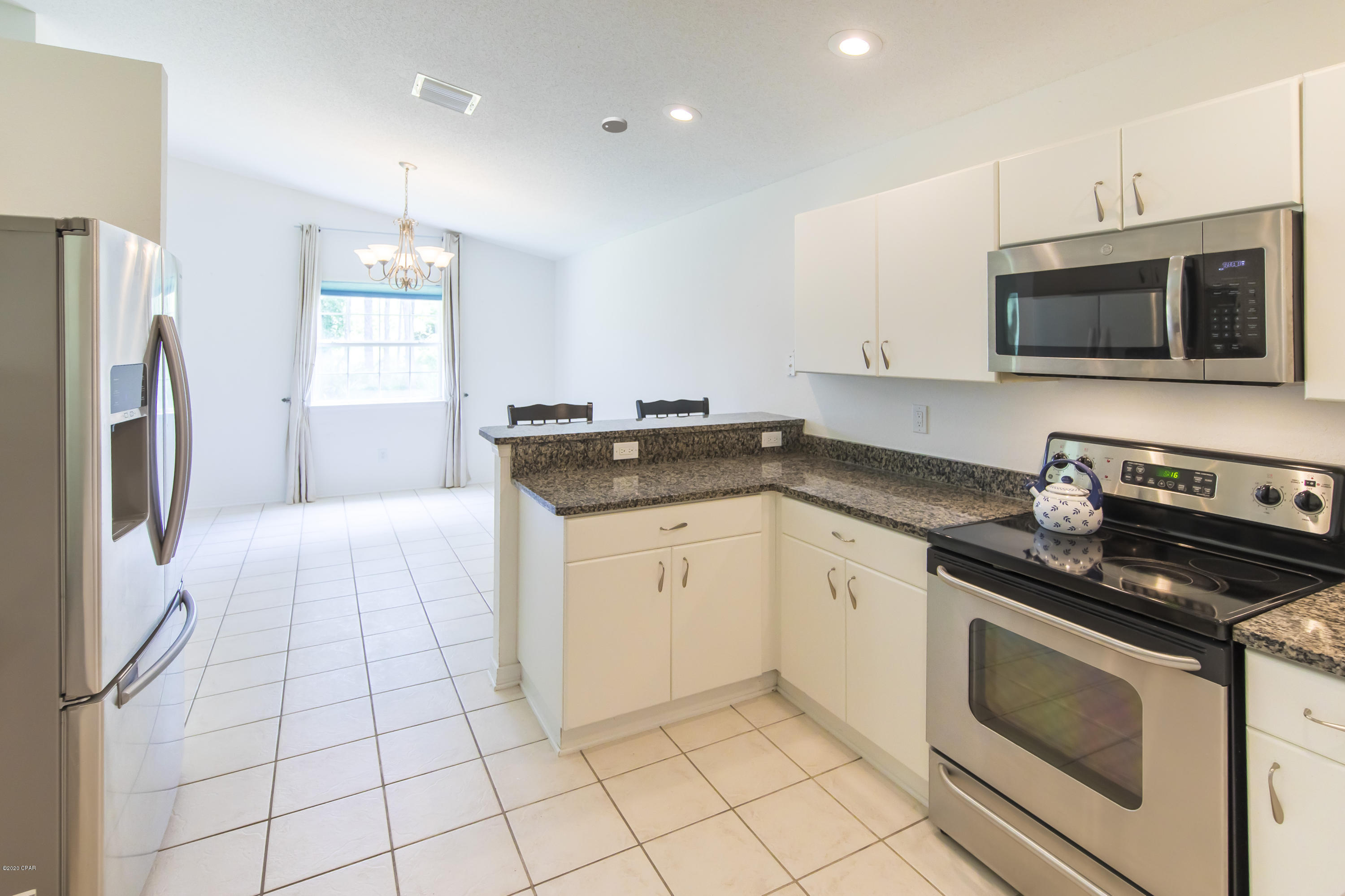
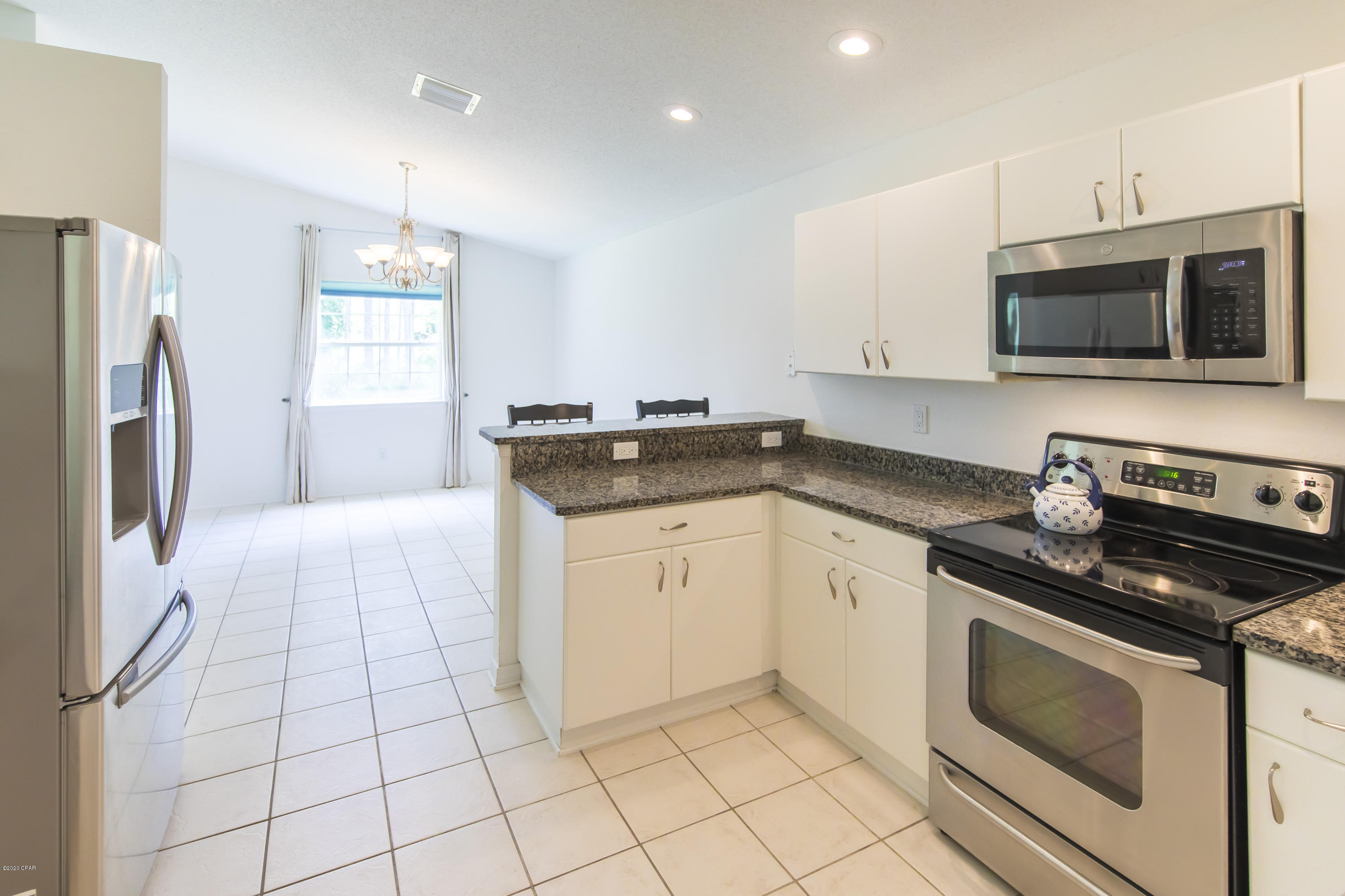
- smoke detector (614, 125)
